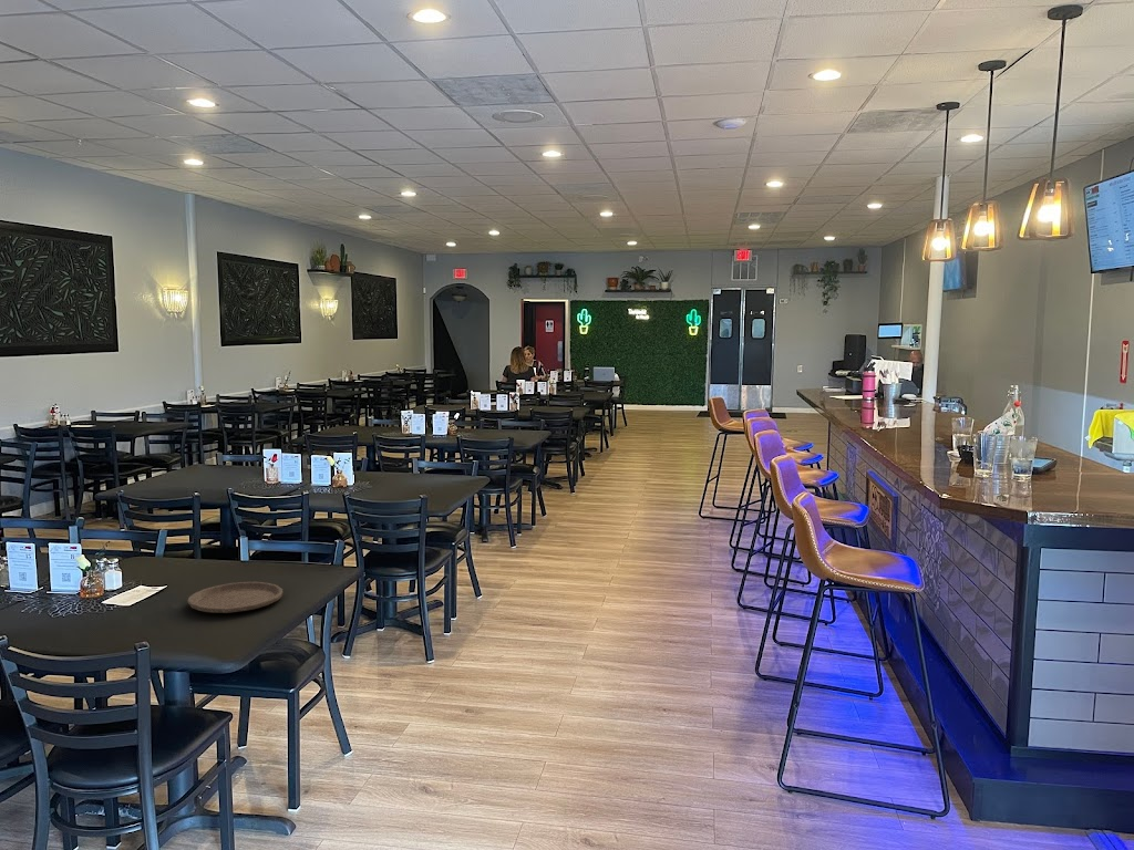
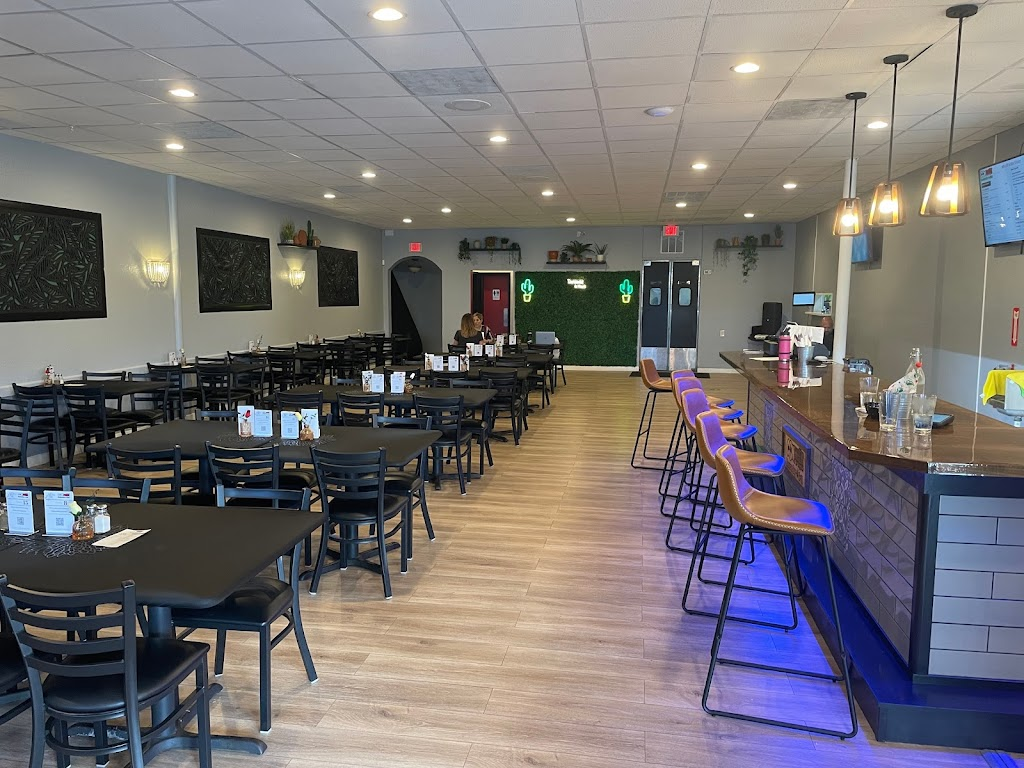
- plate (236, 598)
